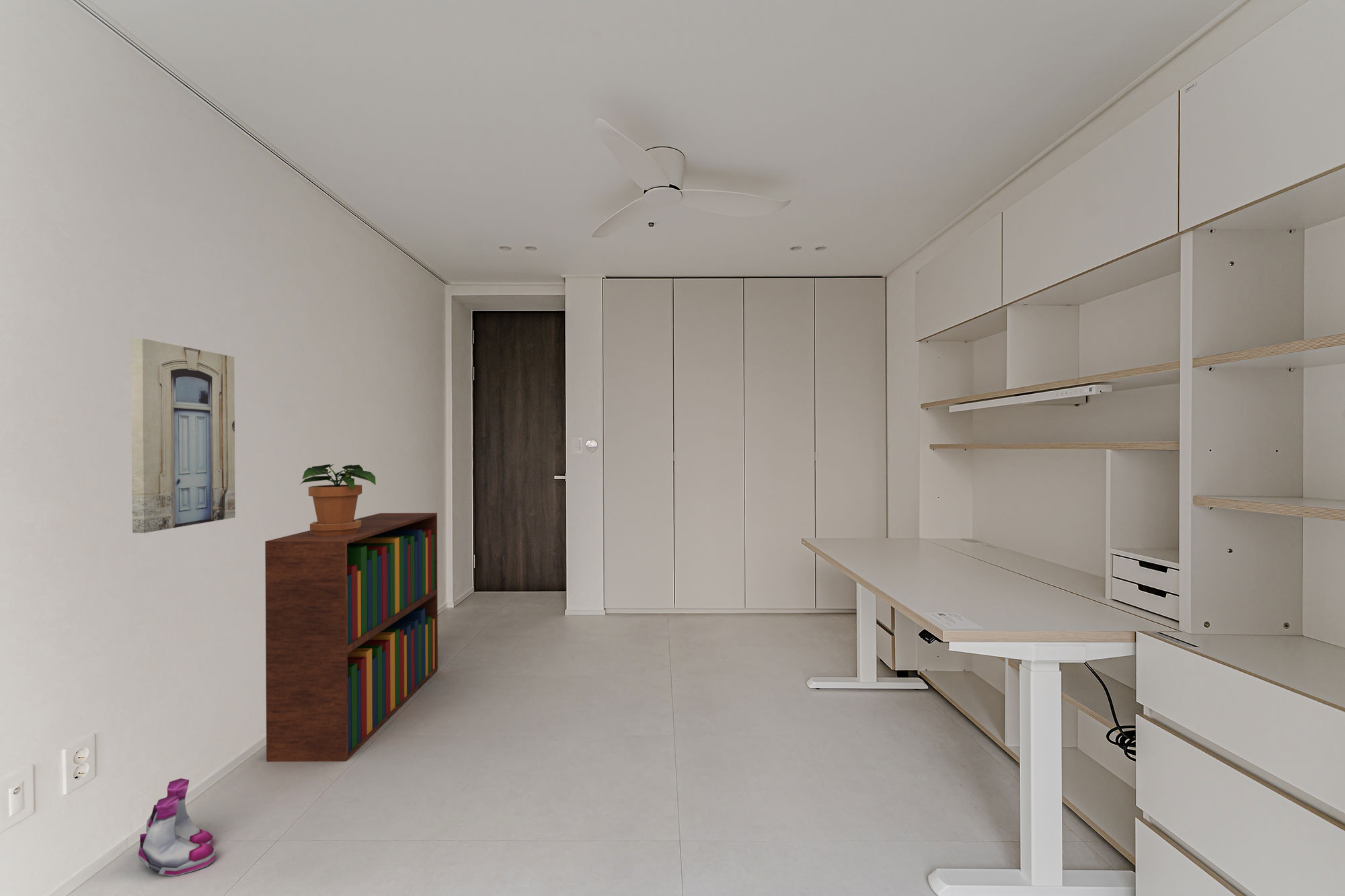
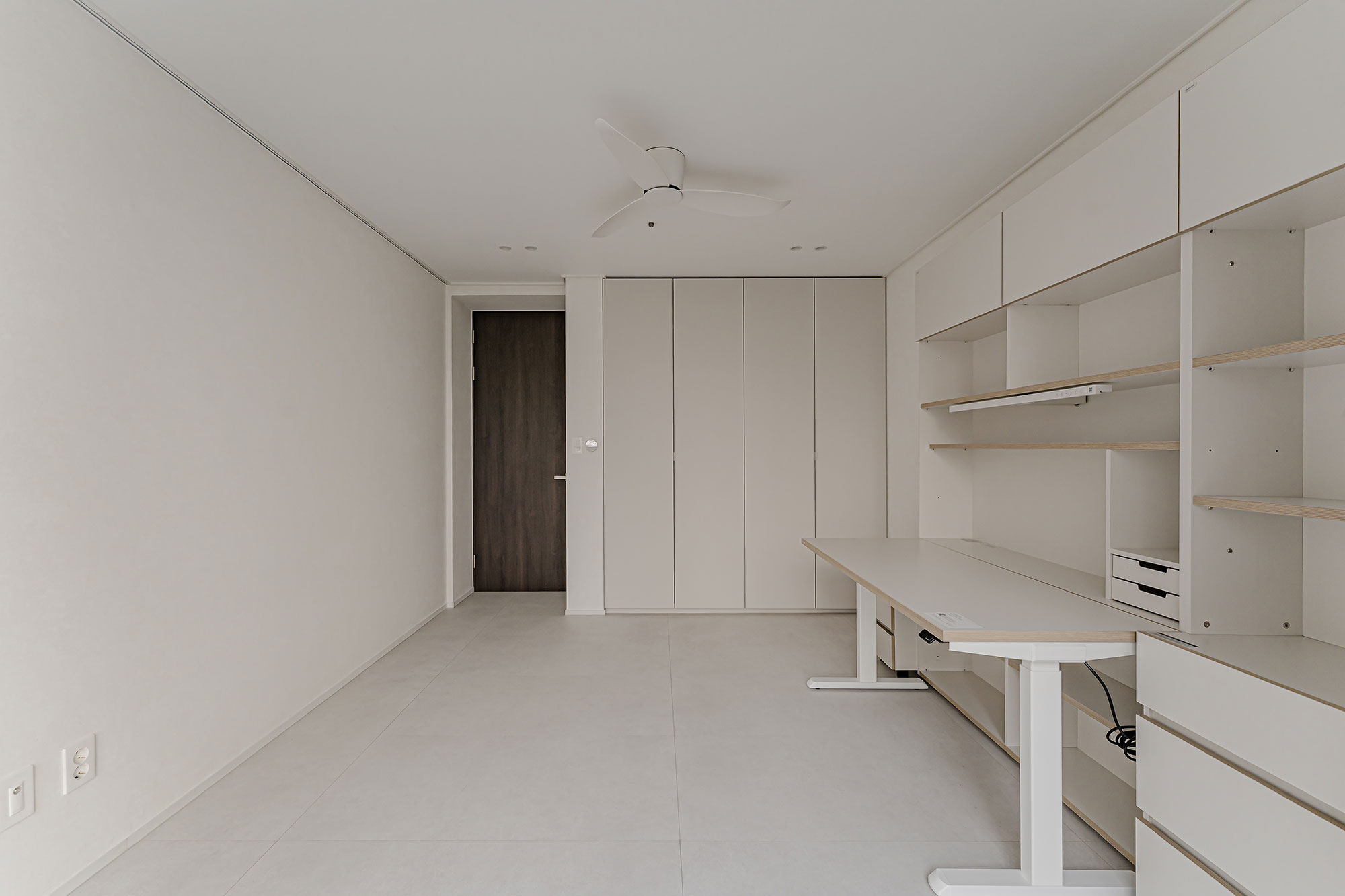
- boots (178, 821)
- wall art (188, 436)
- potted plant (339, 498)
- bookshelf (366, 616)
